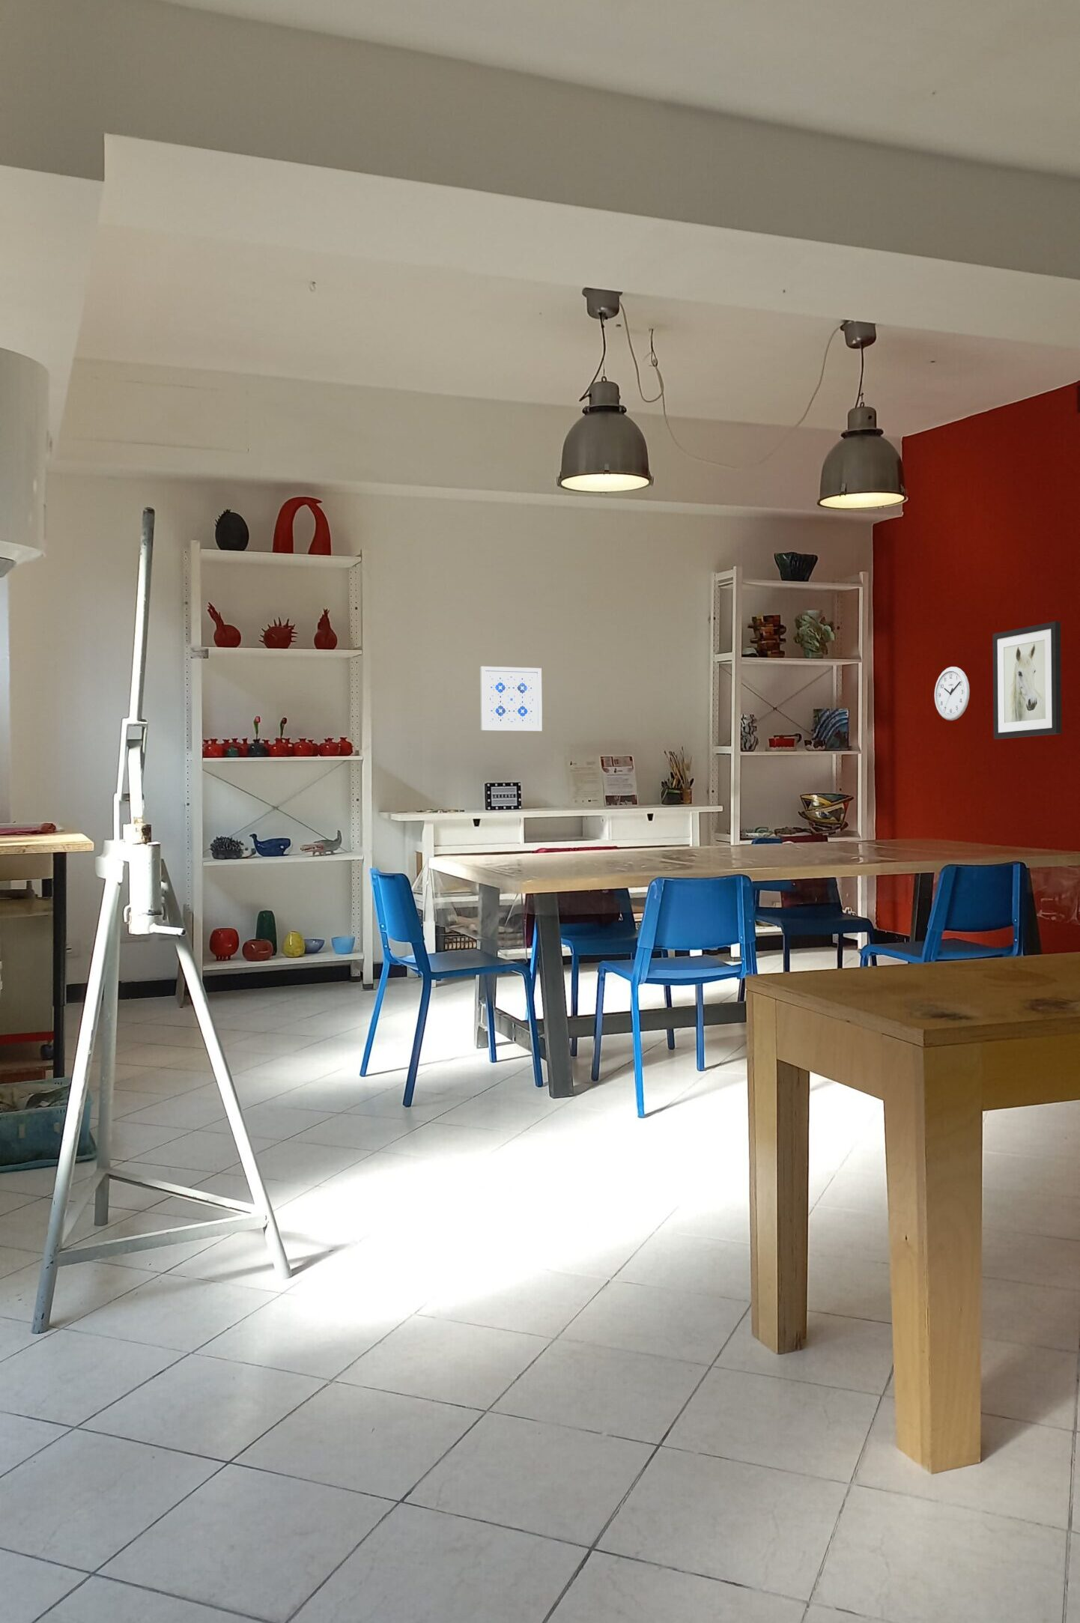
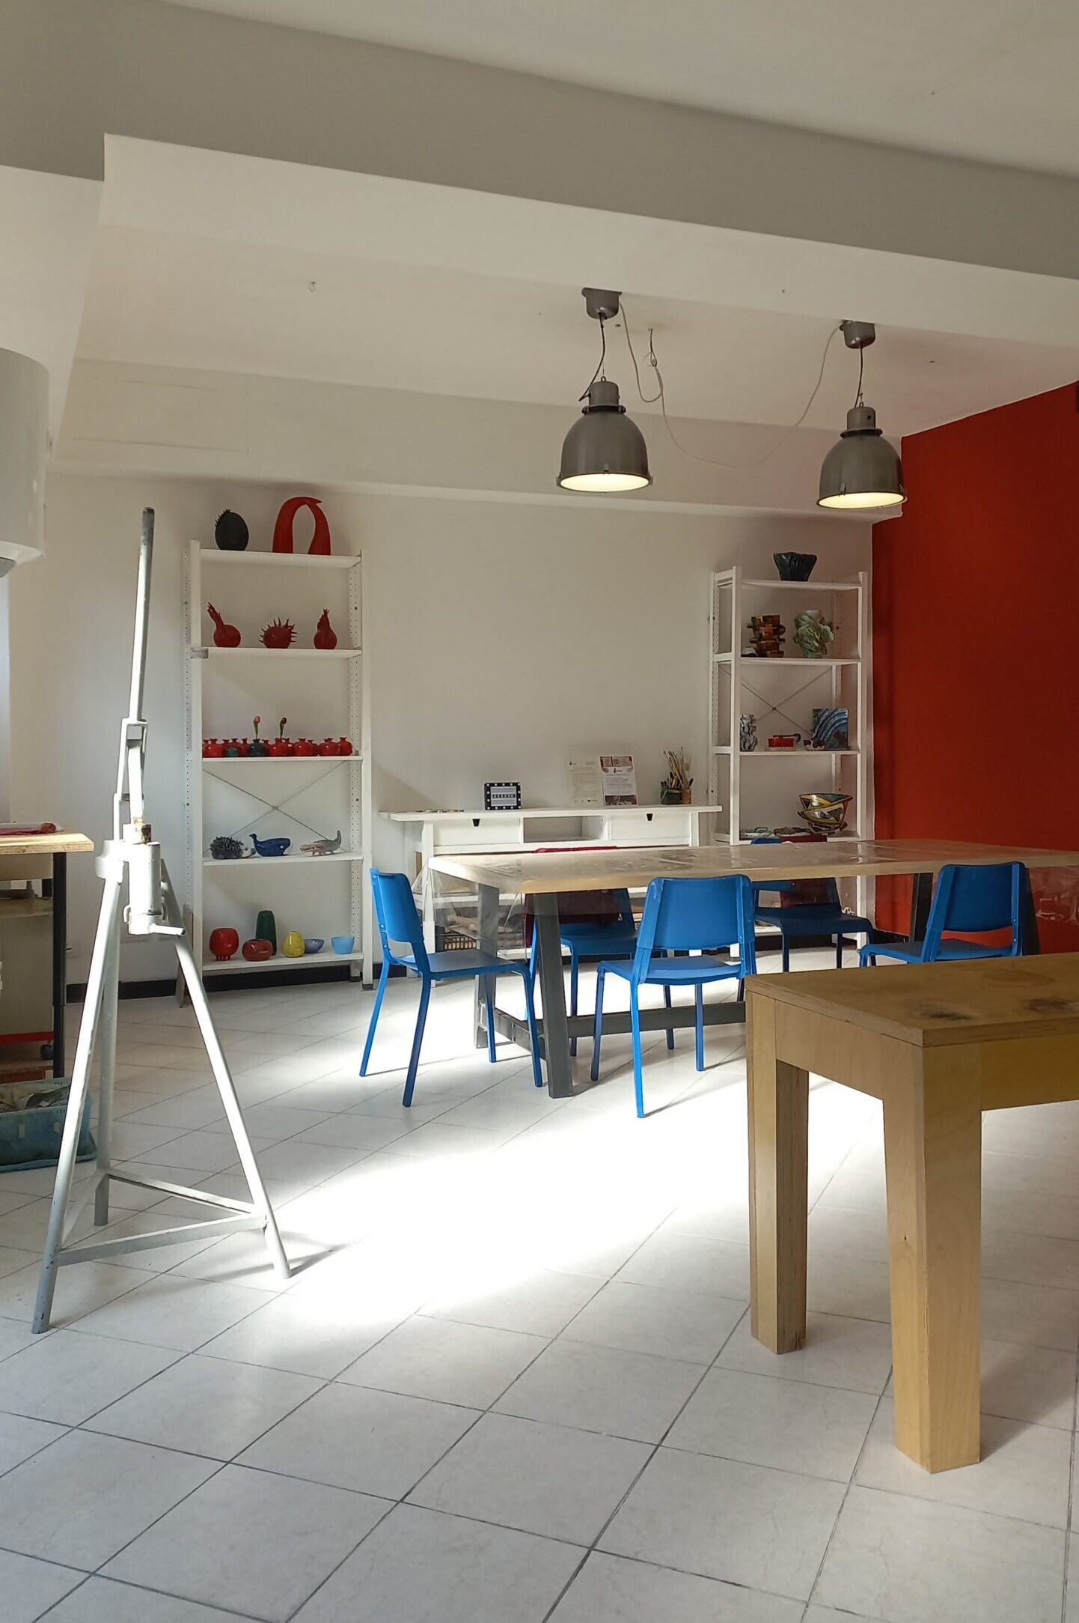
- wall art (511, 699)
- wall art (1026, 682)
- wall clock (951, 694)
